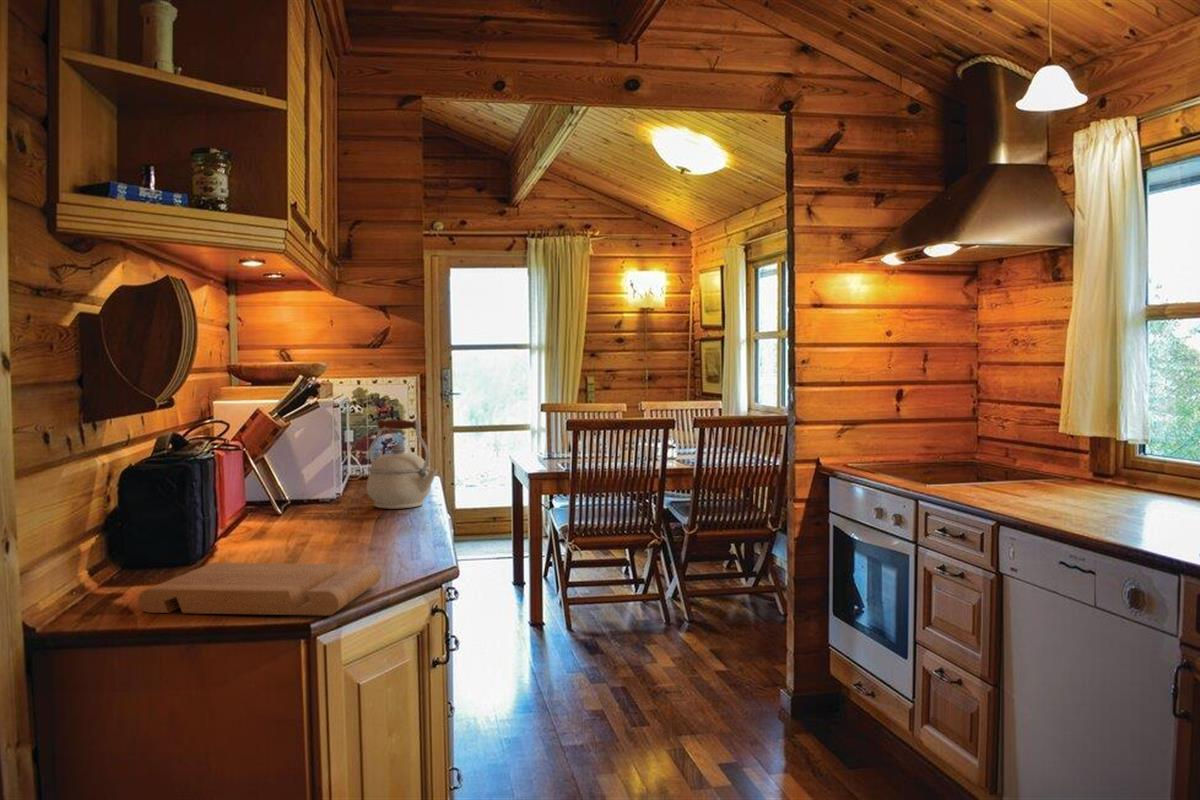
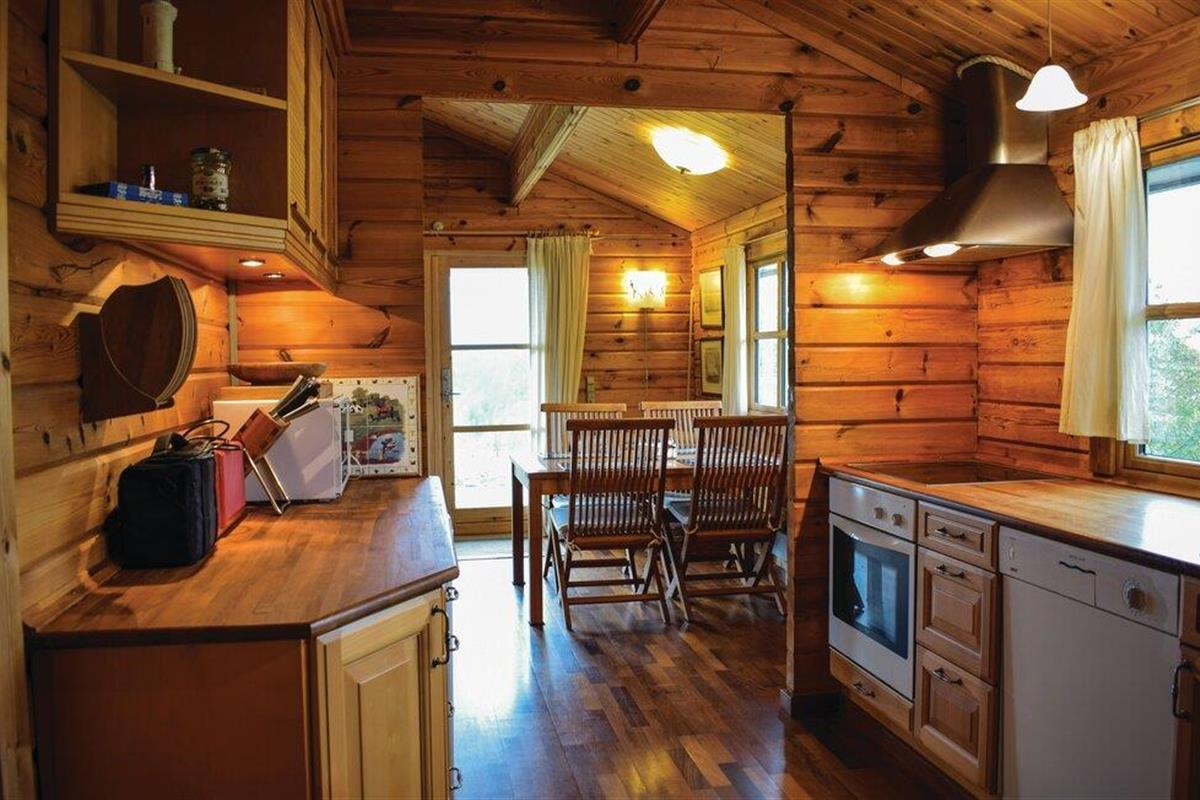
- cutting board (266, 587)
- kettle (402, 462)
